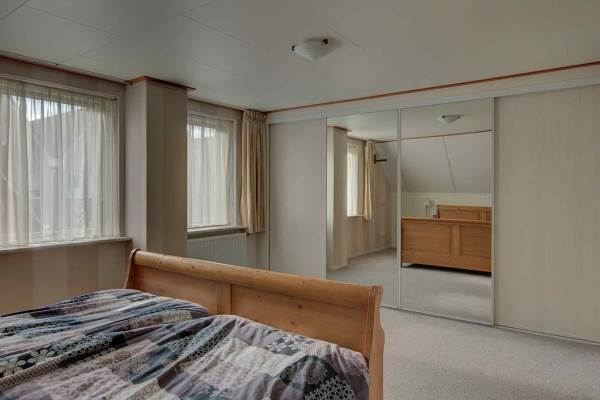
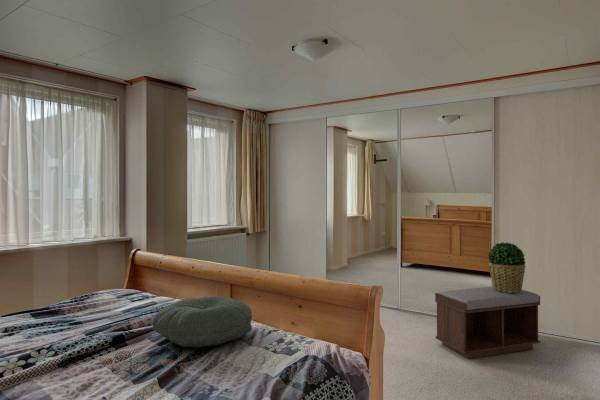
+ bench (487, 319)
+ potted plant (506, 266)
+ pillow (206, 318)
